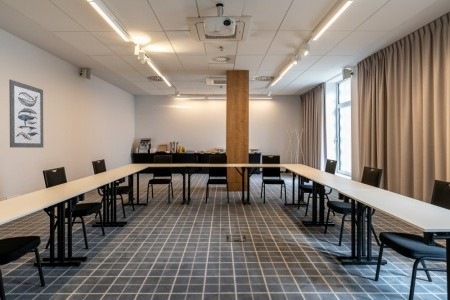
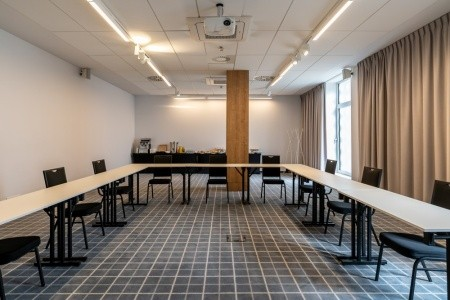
- wall art (27, 116)
